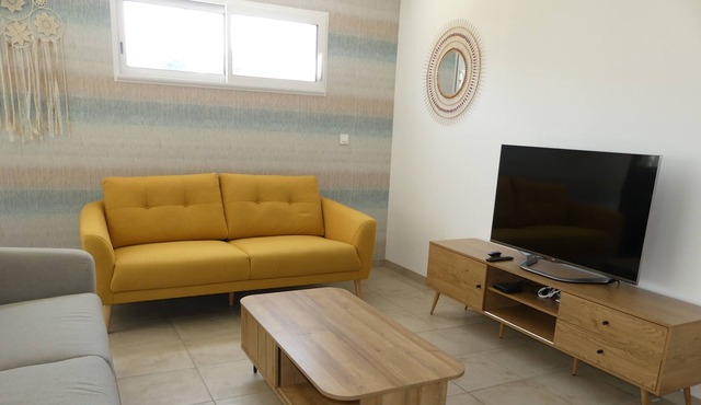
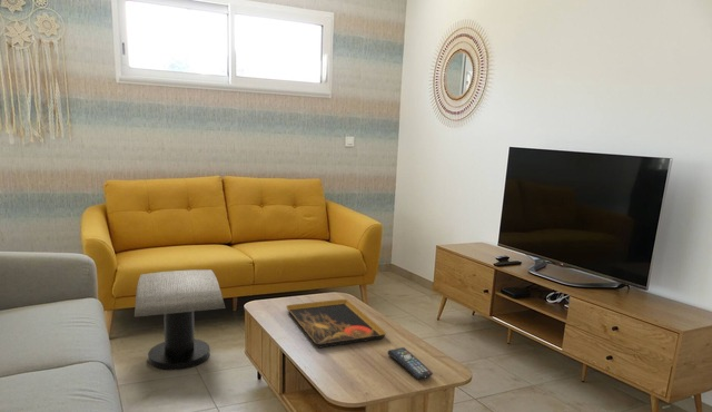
+ decorative tray (333, 321)
+ remote control (408, 362)
+ stool (179, 316)
